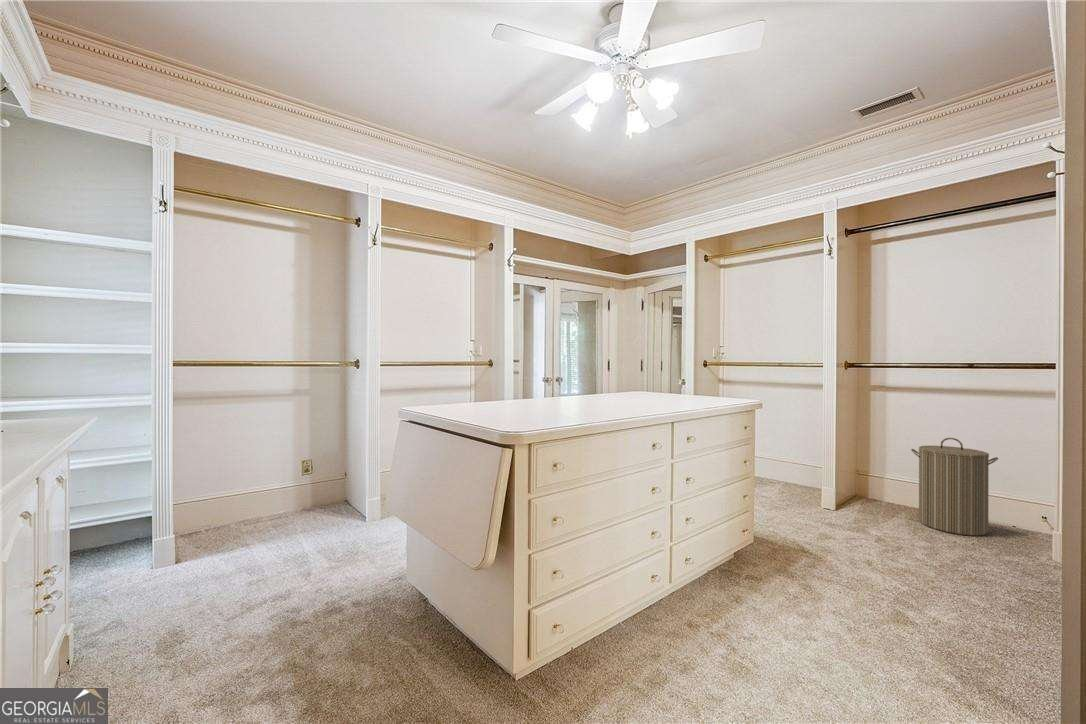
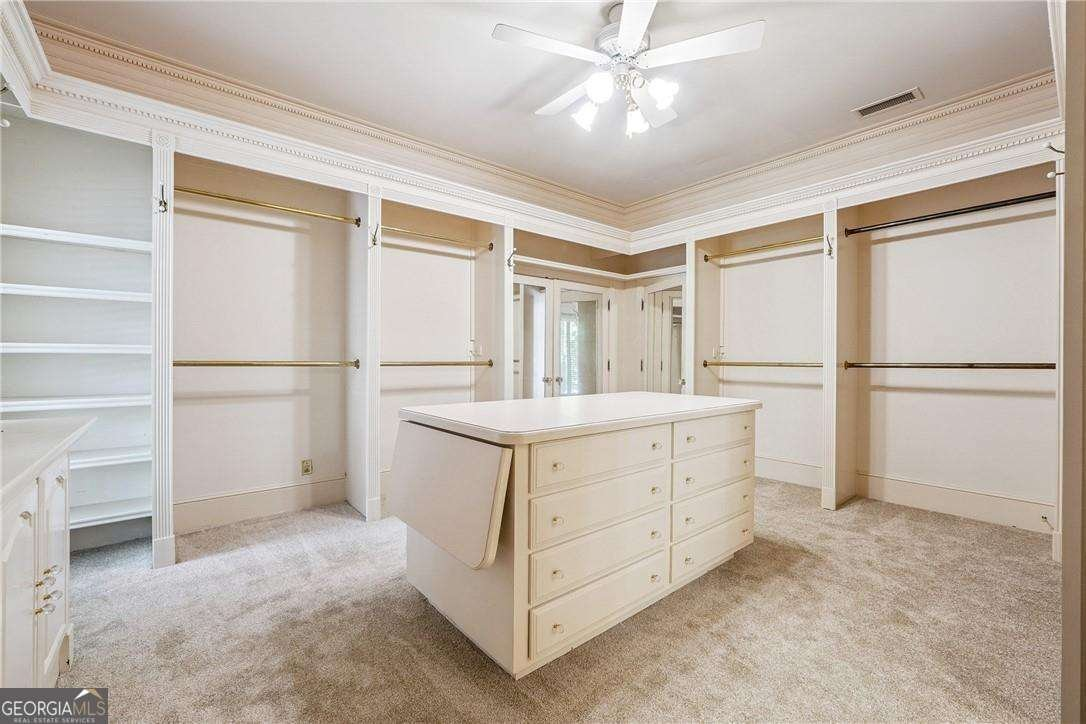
- laundry hamper (952, 482)
